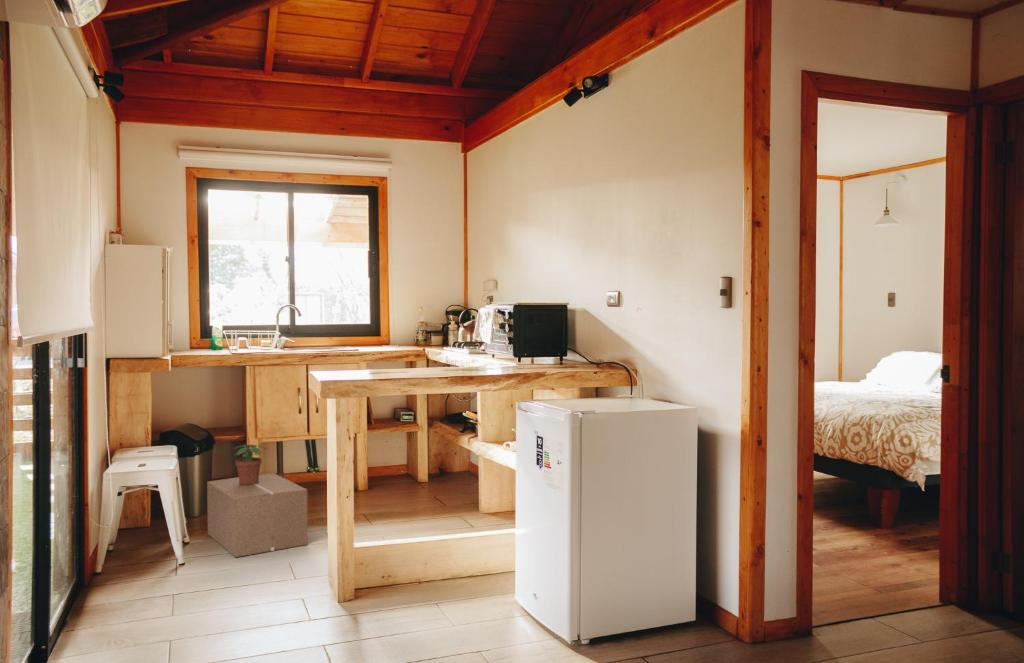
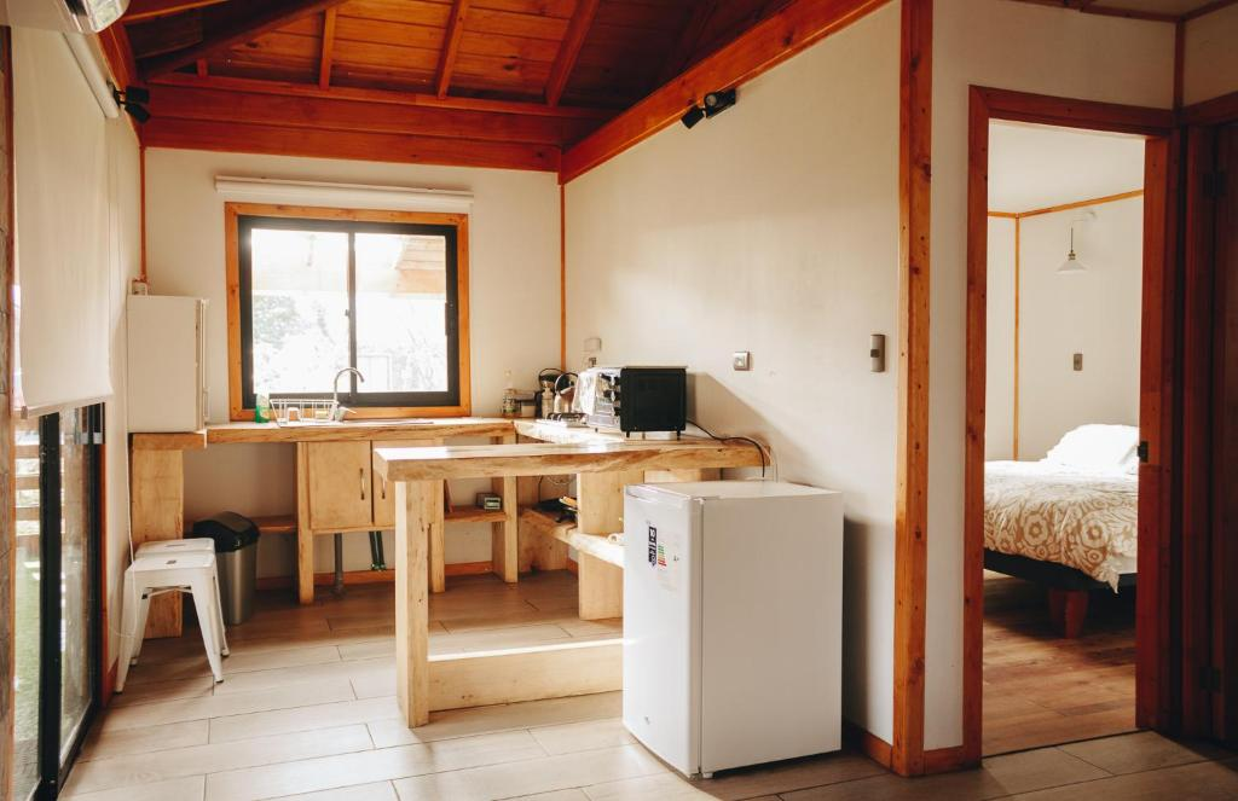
- potted plant (249, 464)
- cardboard box (256, 511)
